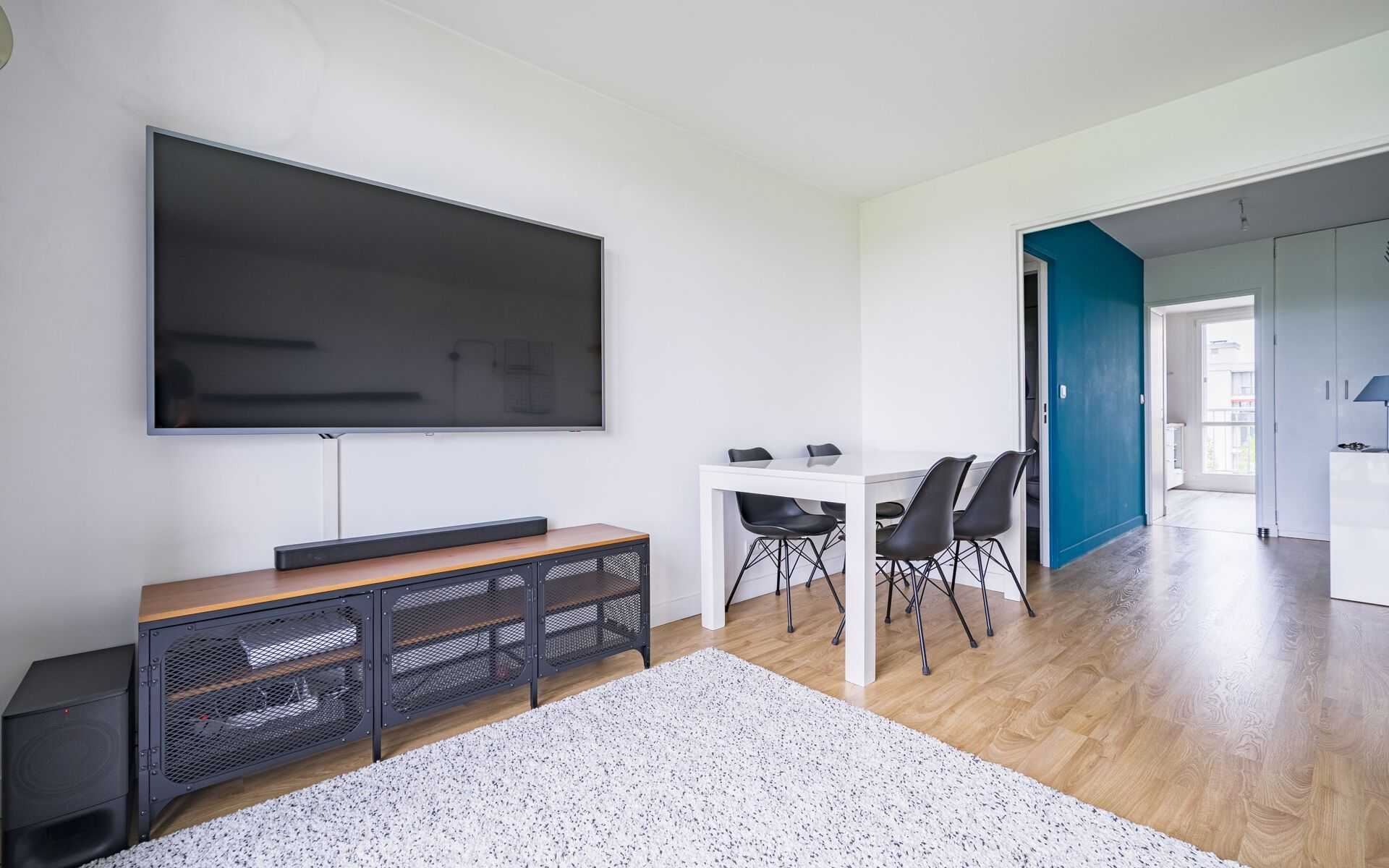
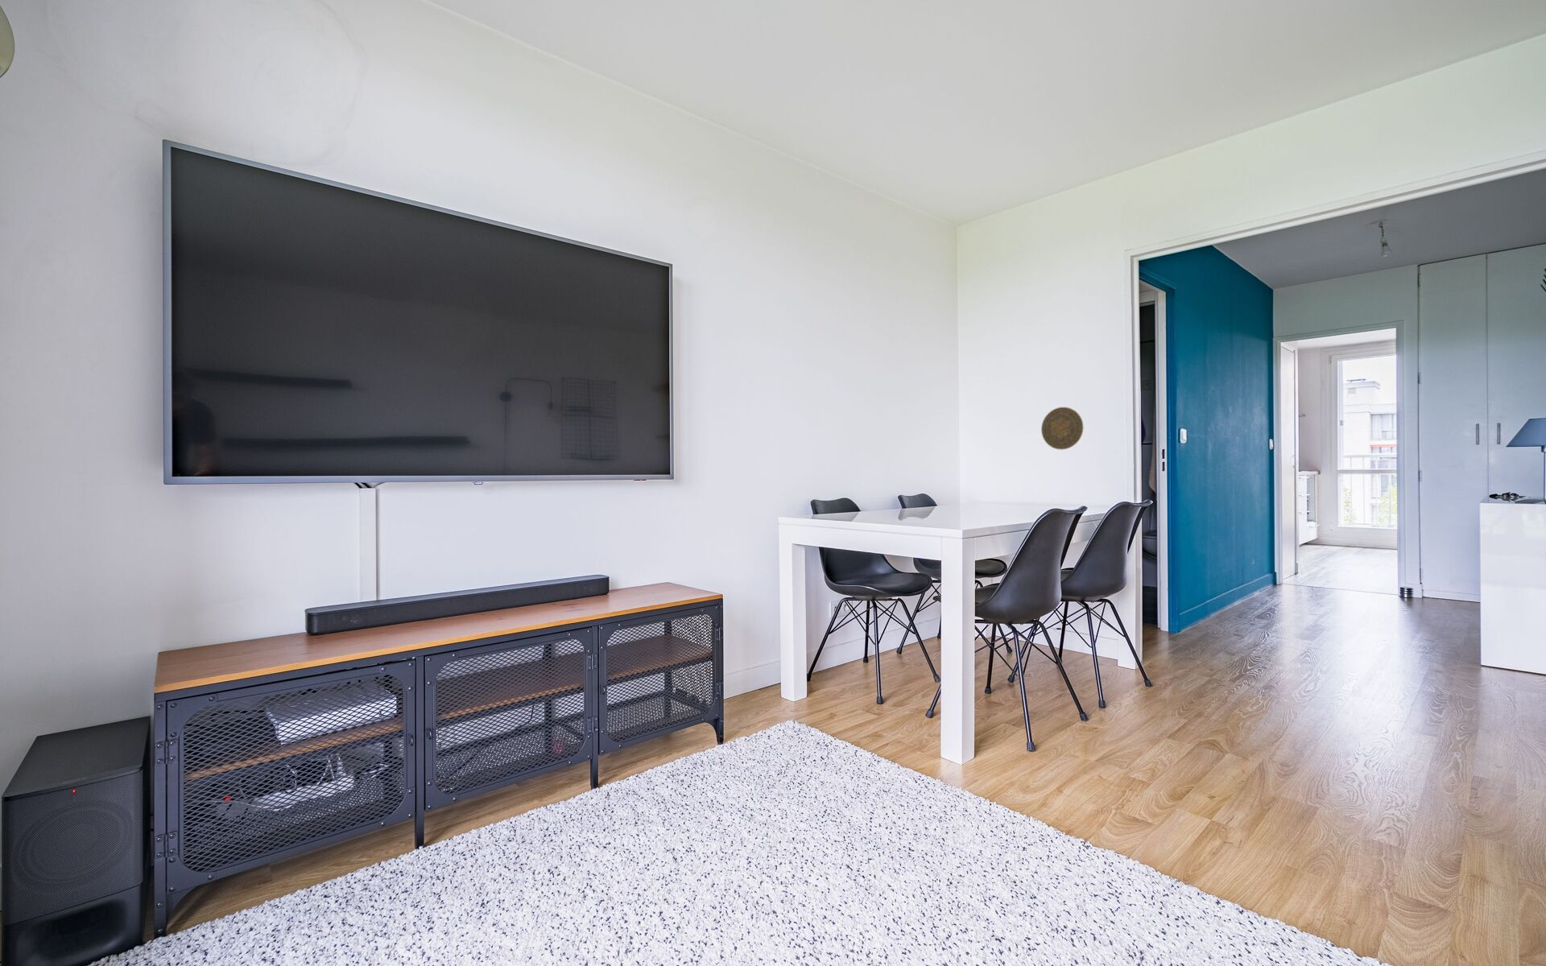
+ decorative plate (1061, 427)
